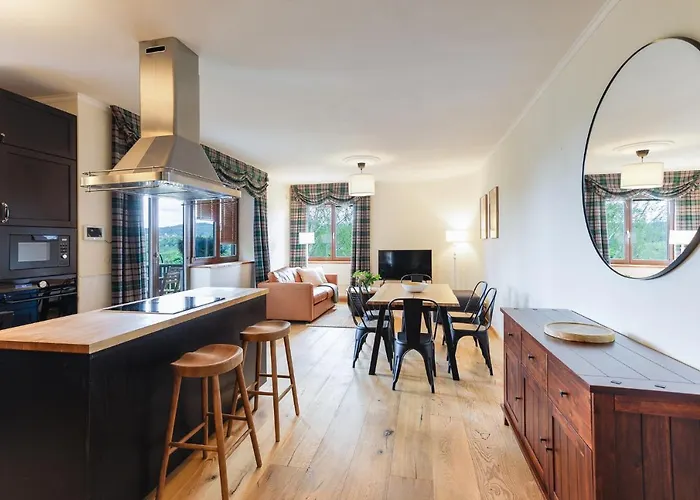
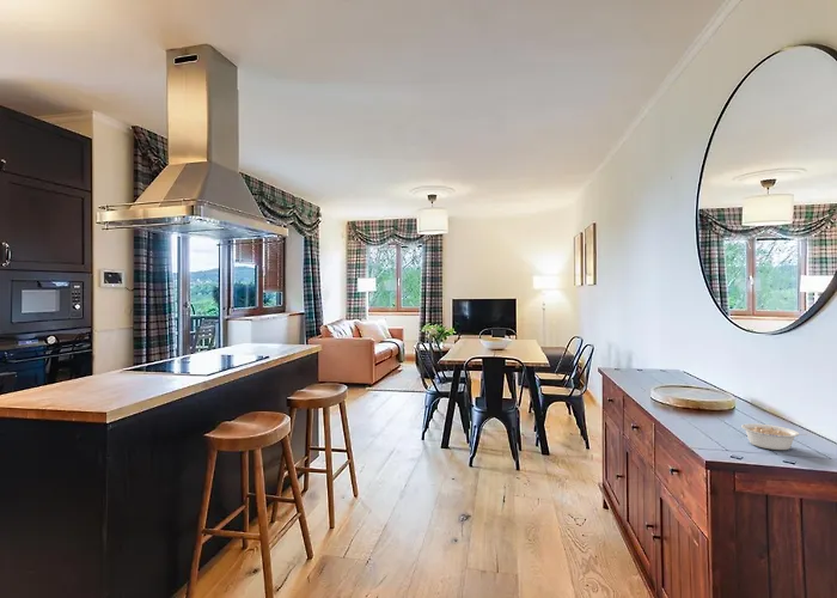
+ legume (771, 435)
